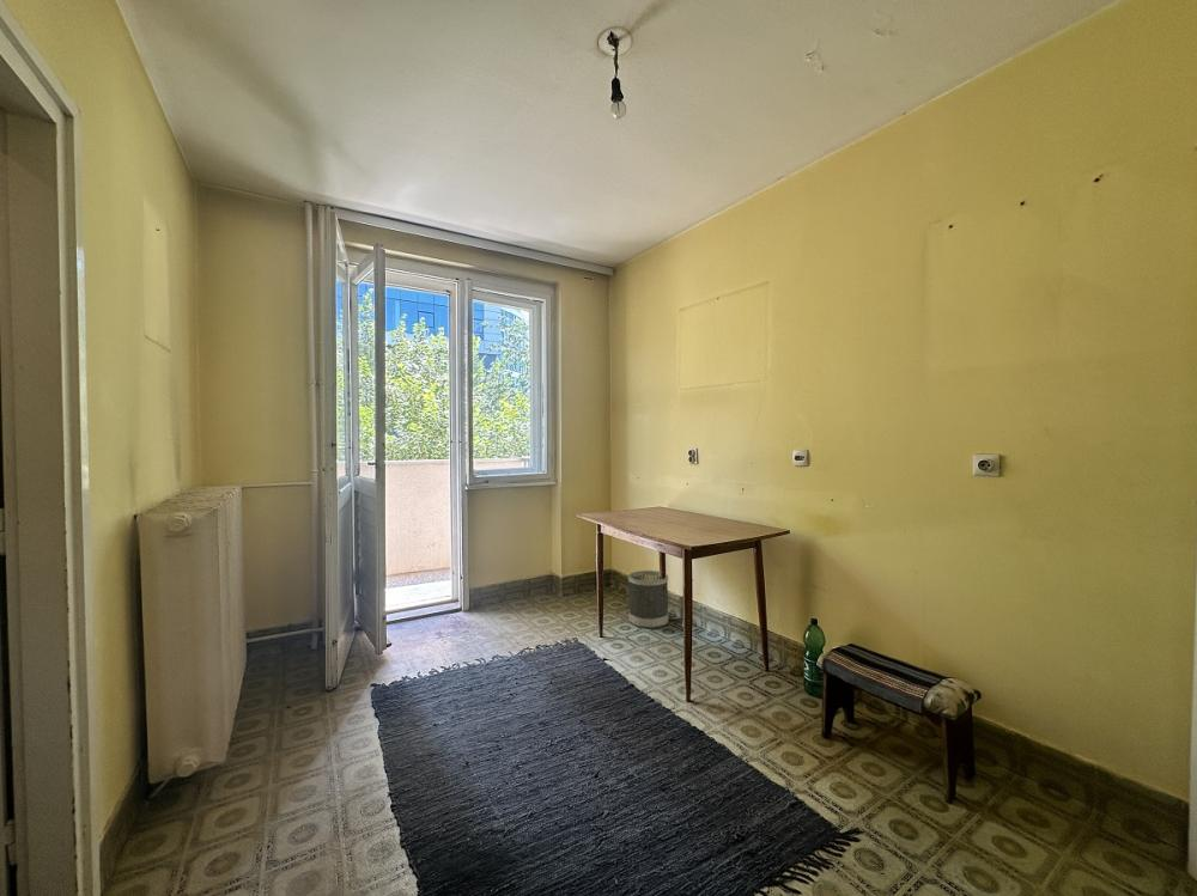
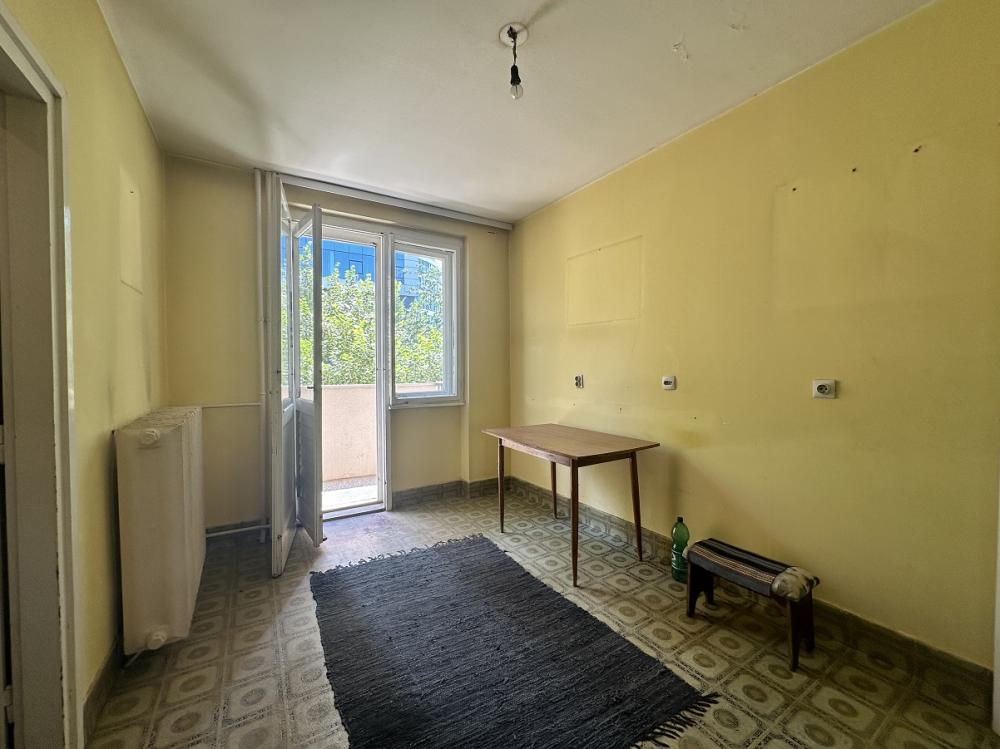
- wastebasket (648, 598)
